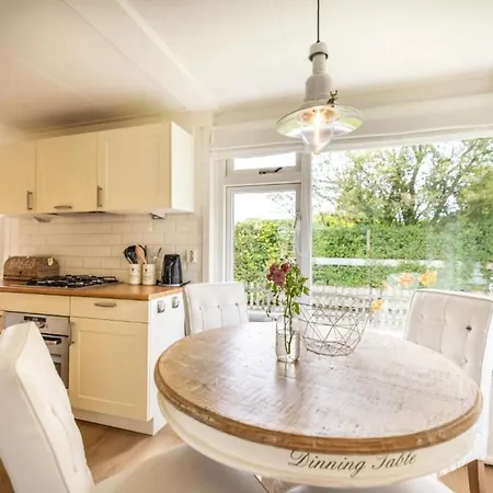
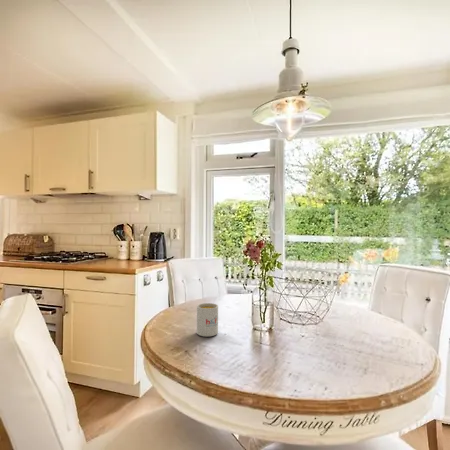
+ mug (209, 318)
